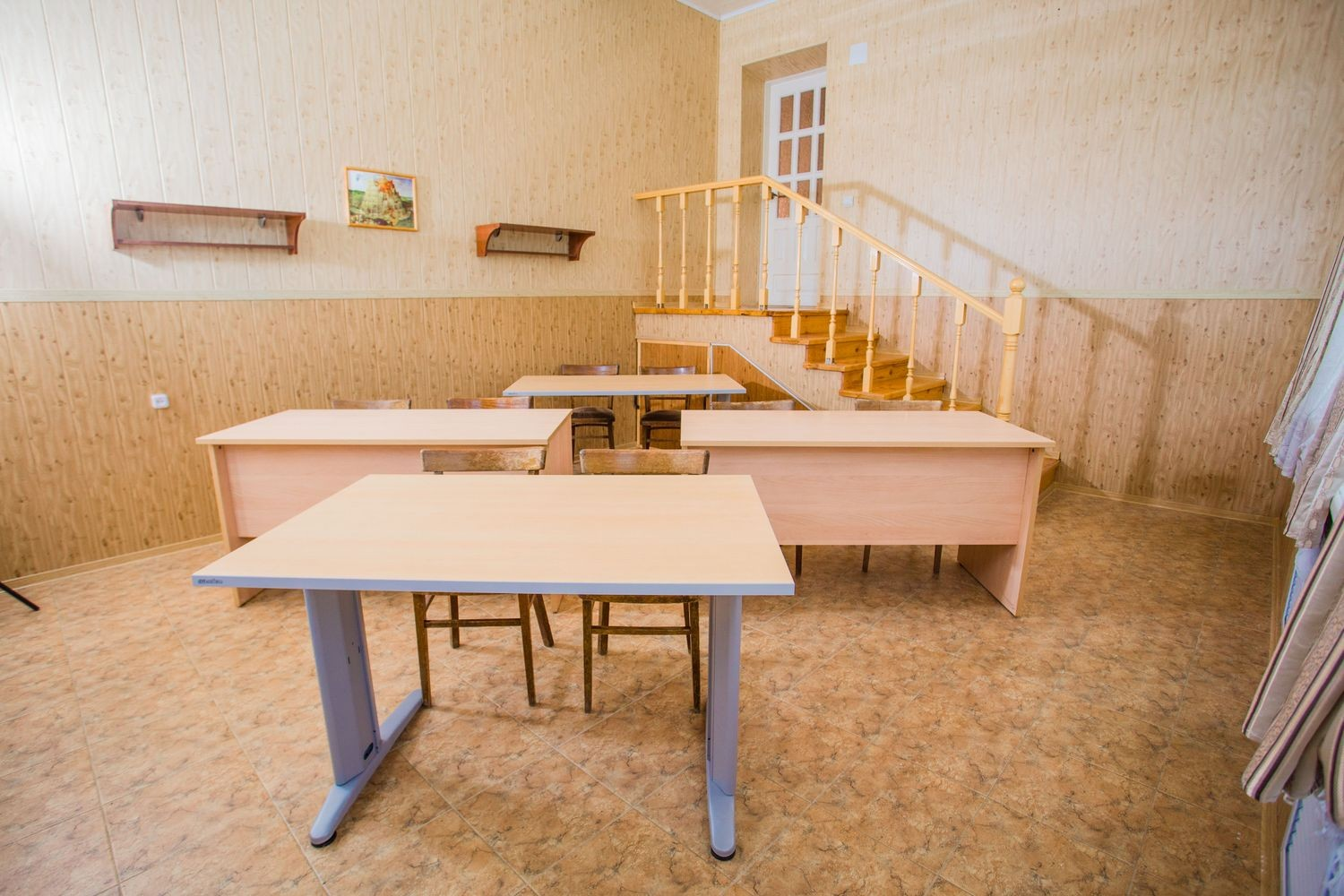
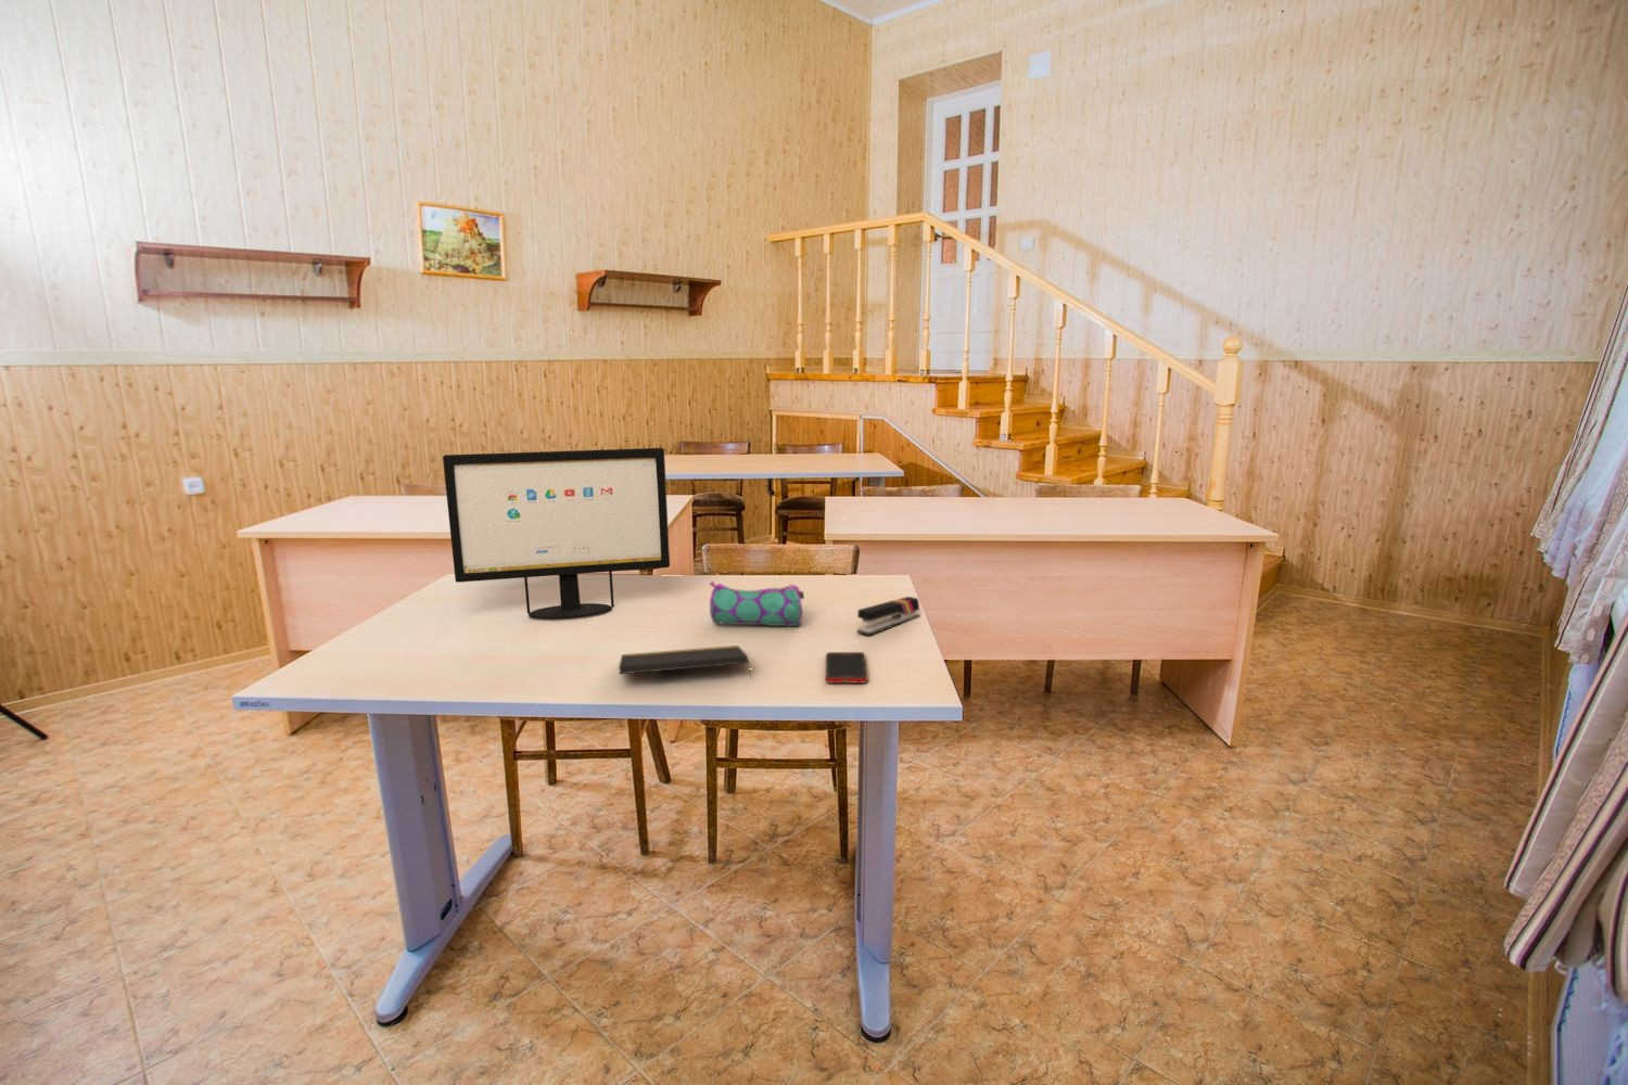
+ stapler (889, 613)
+ pencil case (756, 603)
+ notepad (682, 659)
+ cell phone (845, 666)
+ computer monitor (563, 534)
